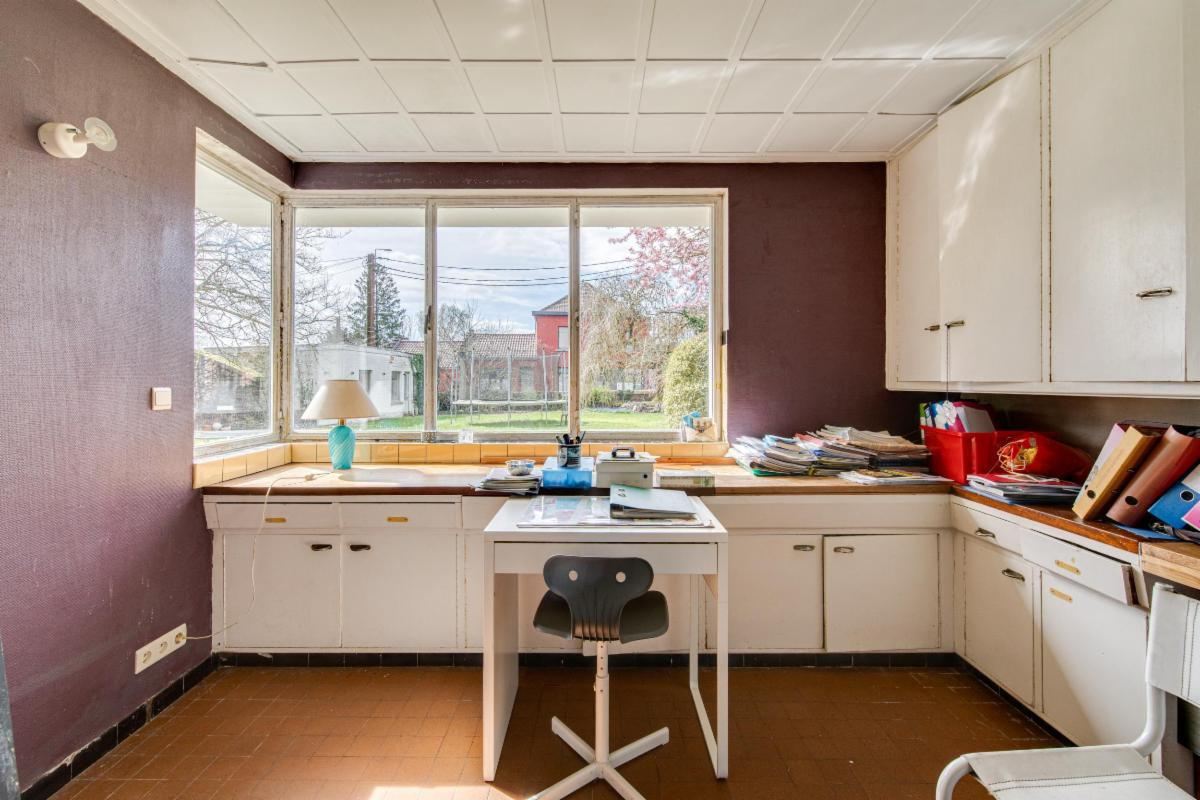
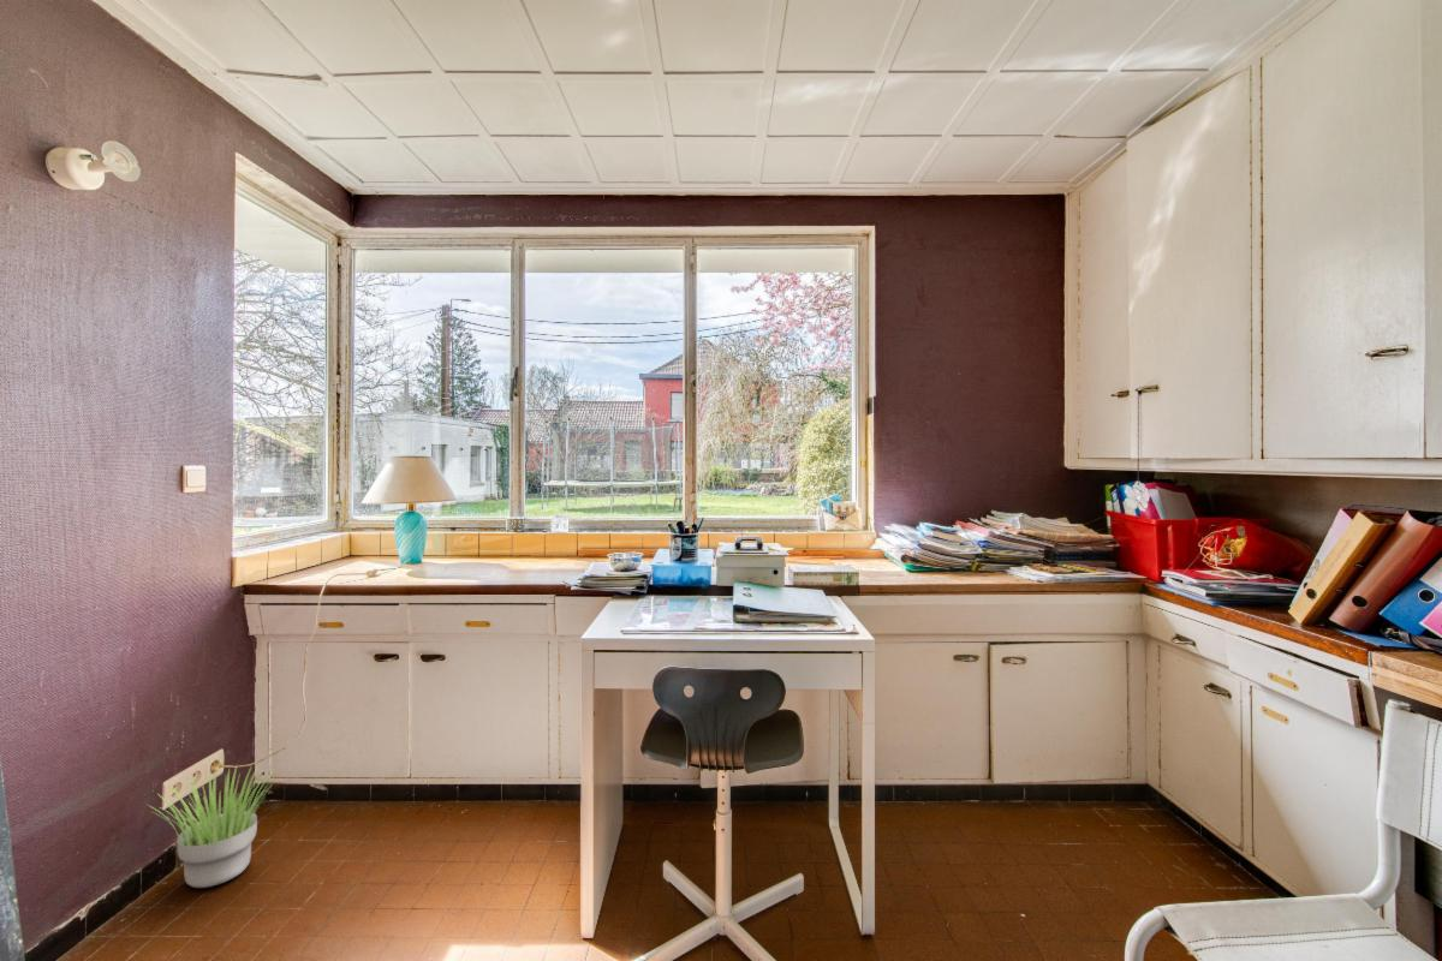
+ potted plant (219, 830)
